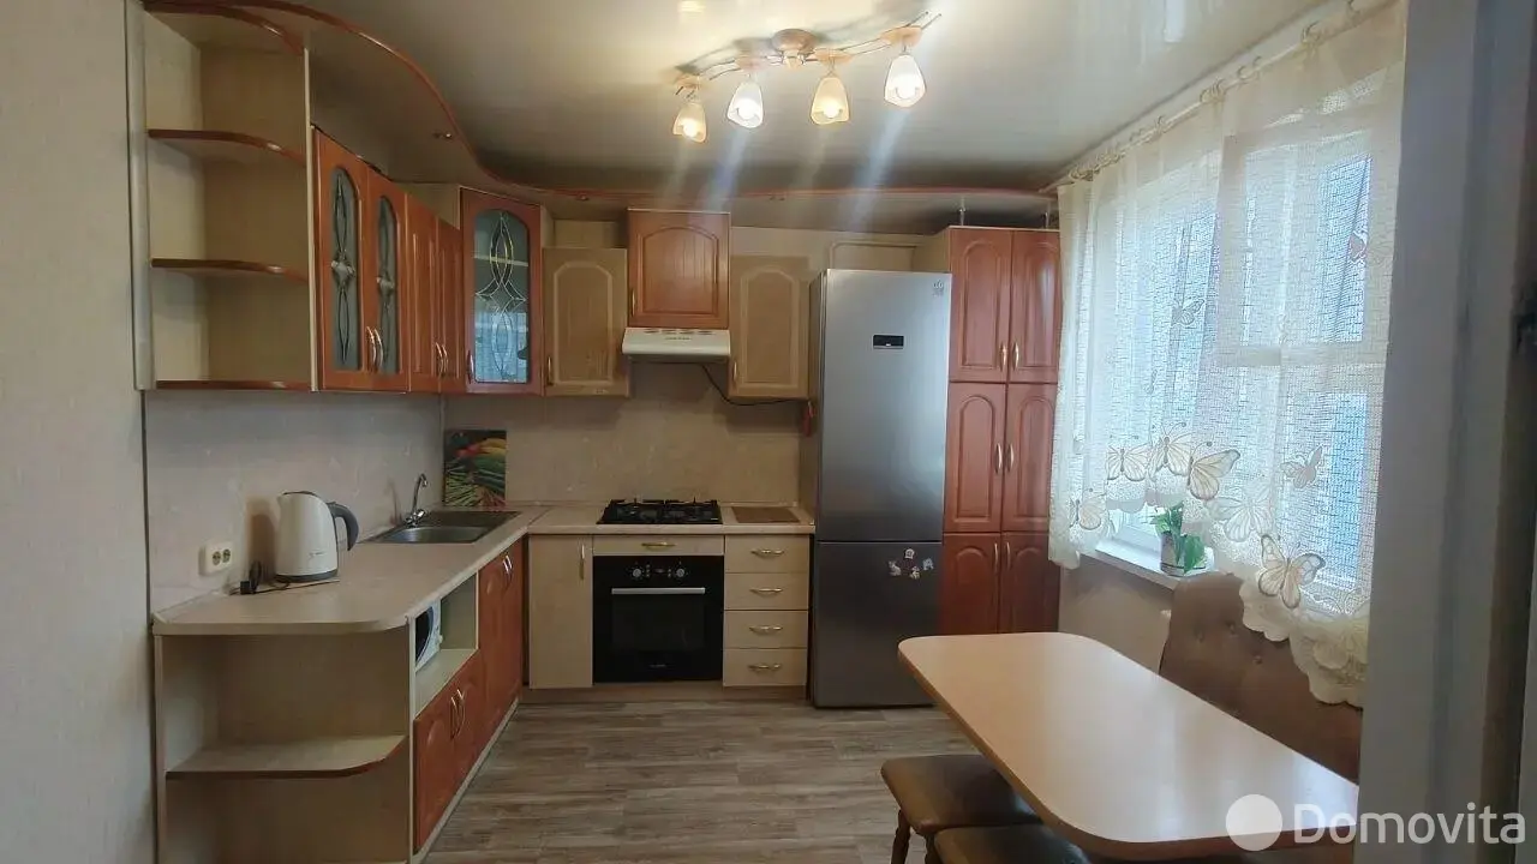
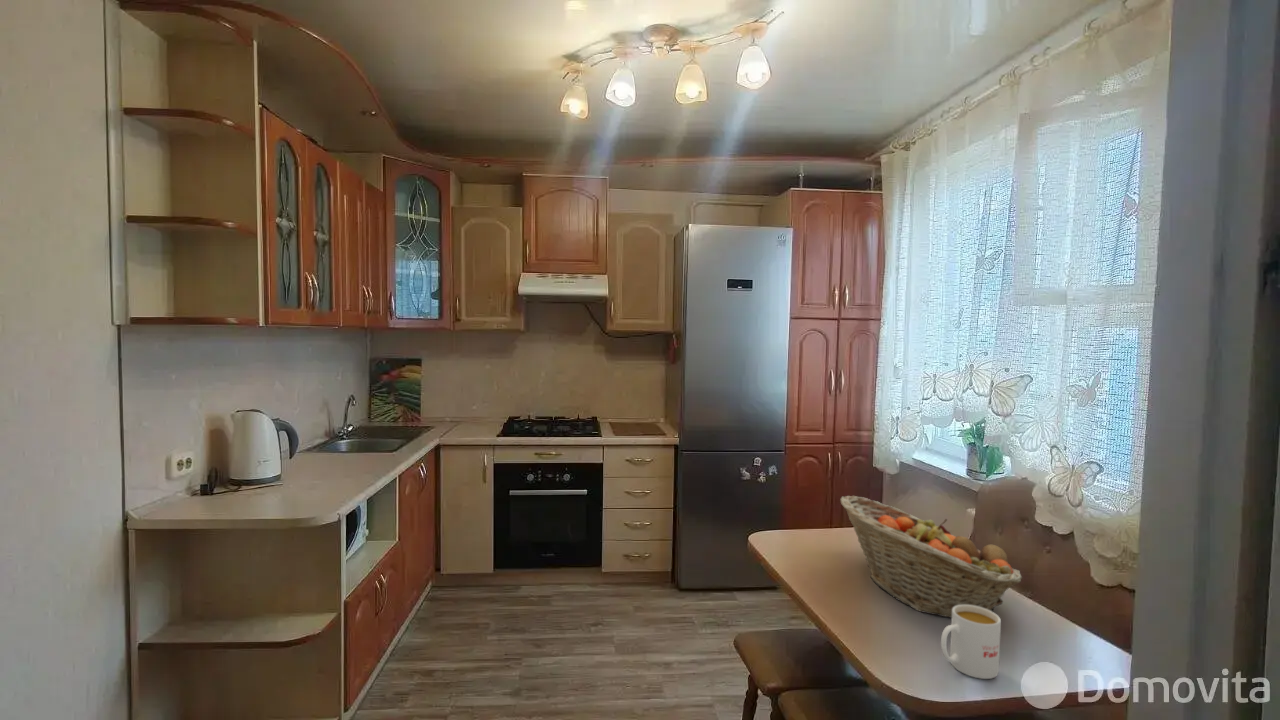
+ fruit basket (922, 548)
+ mug (967, 641)
